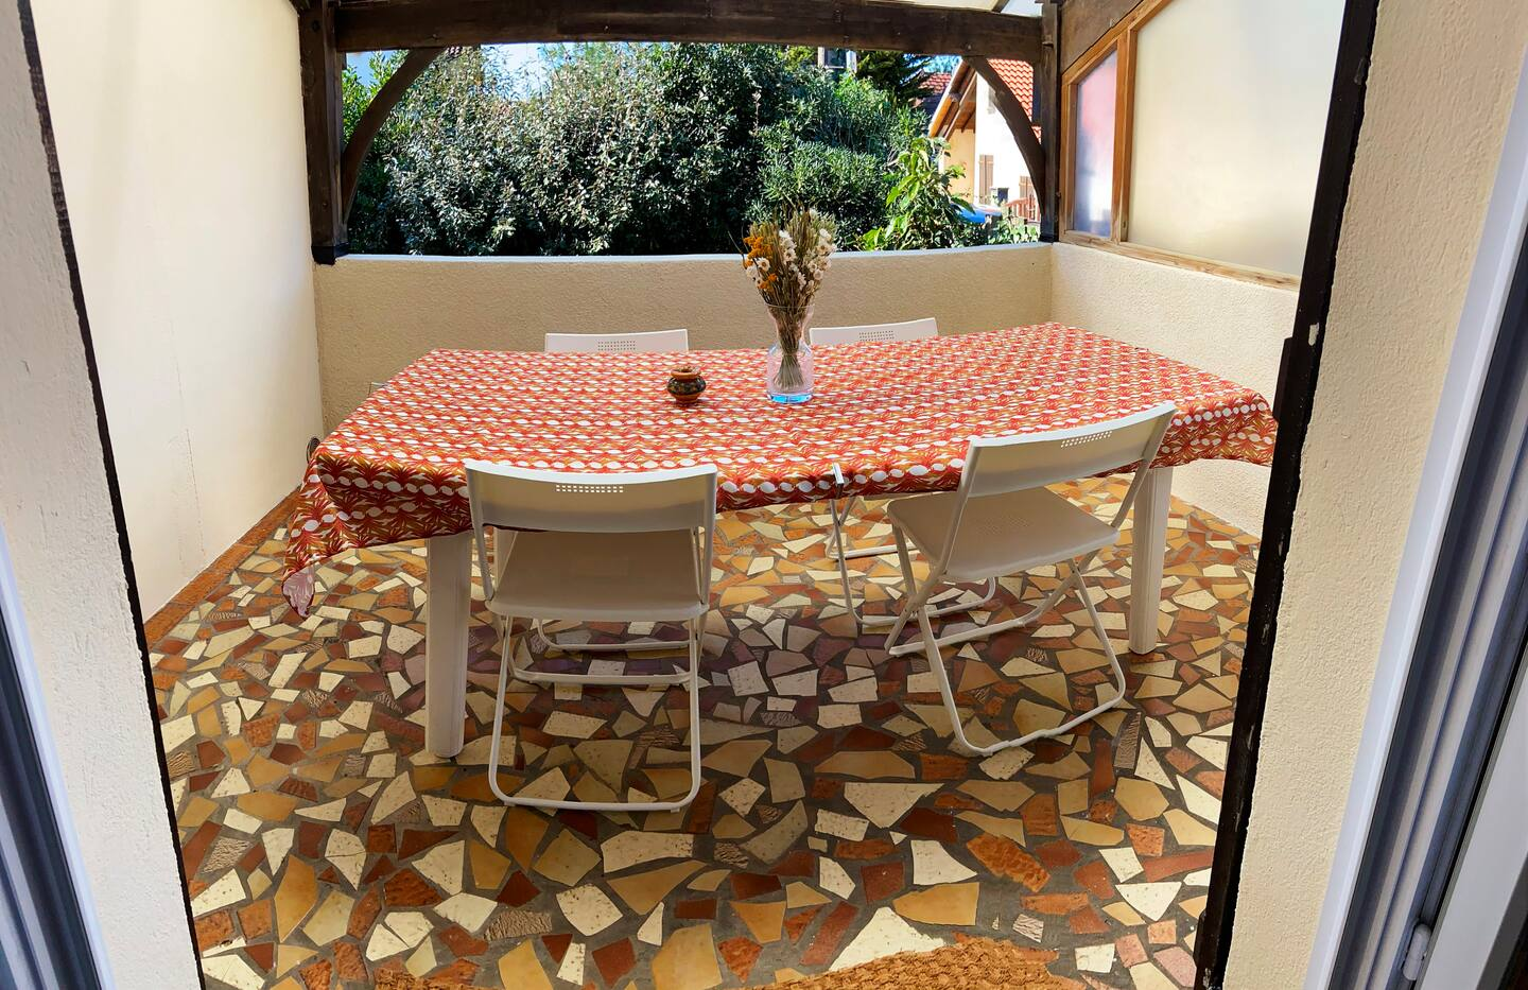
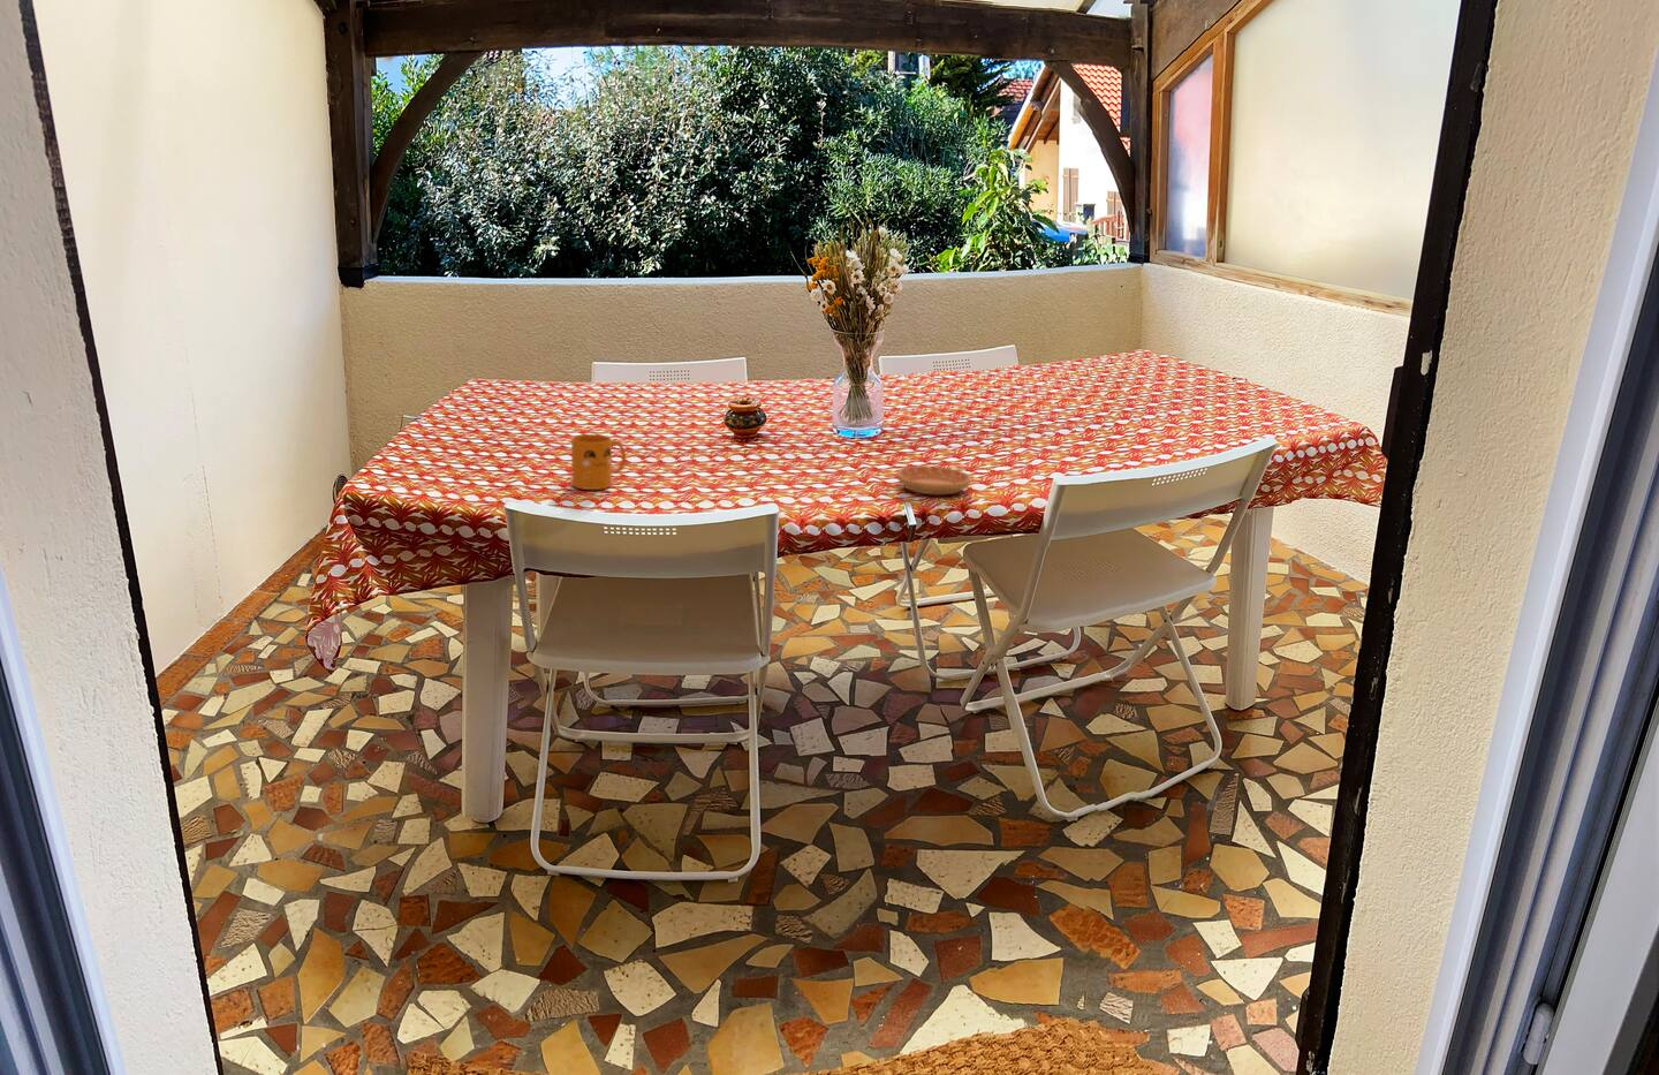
+ saucer (933, 480)
+ mug (599, 460)
